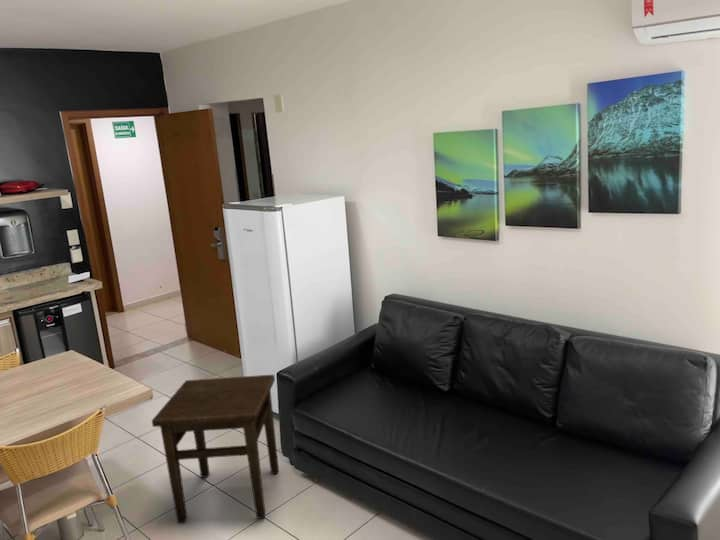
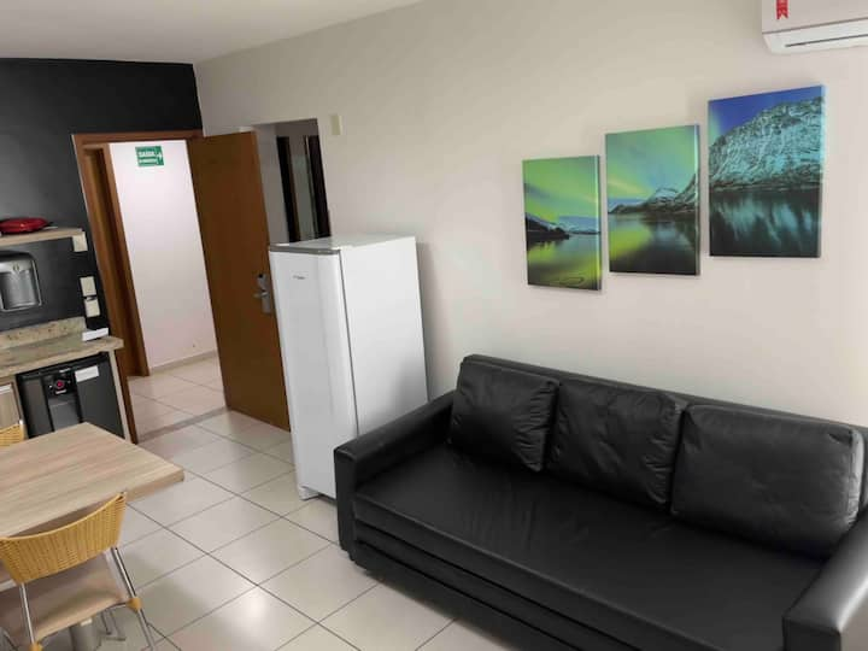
- side table (224, 447)
